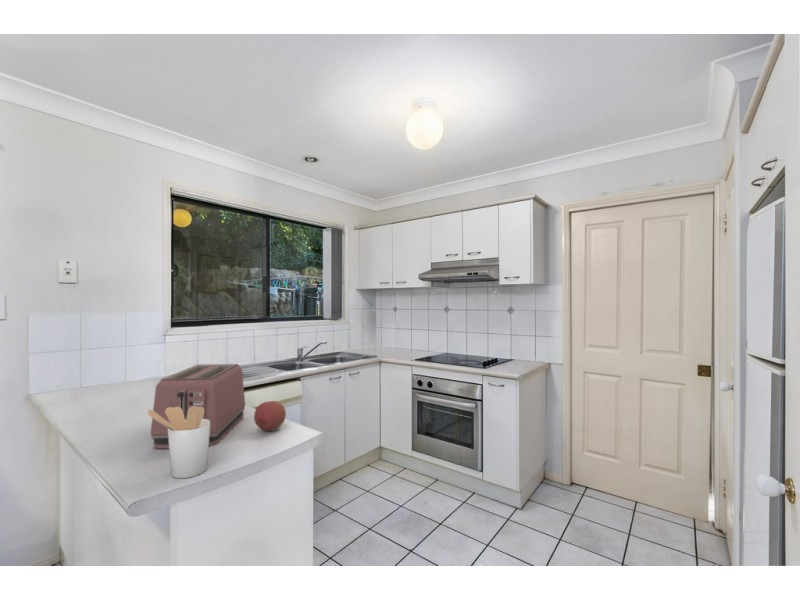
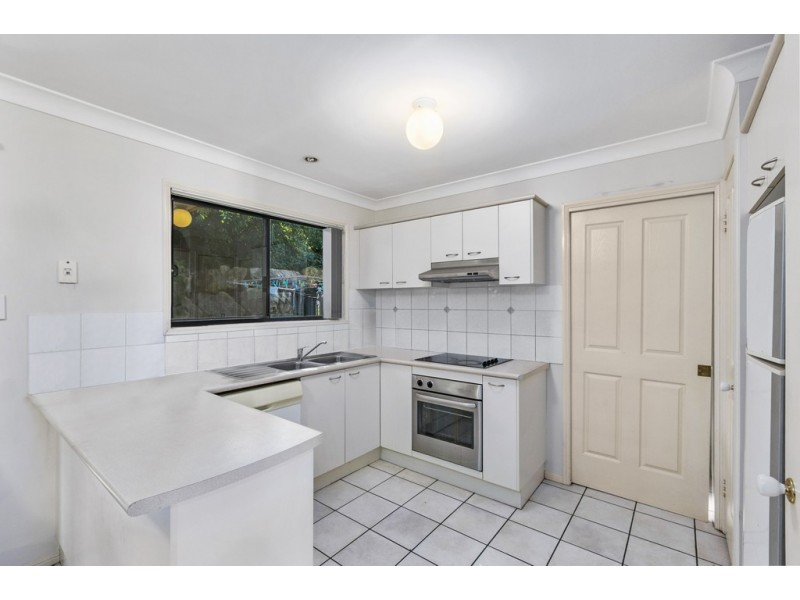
- toaster (202, 401)
- utensil holder (178, 439)
- fruit (270, 415)
